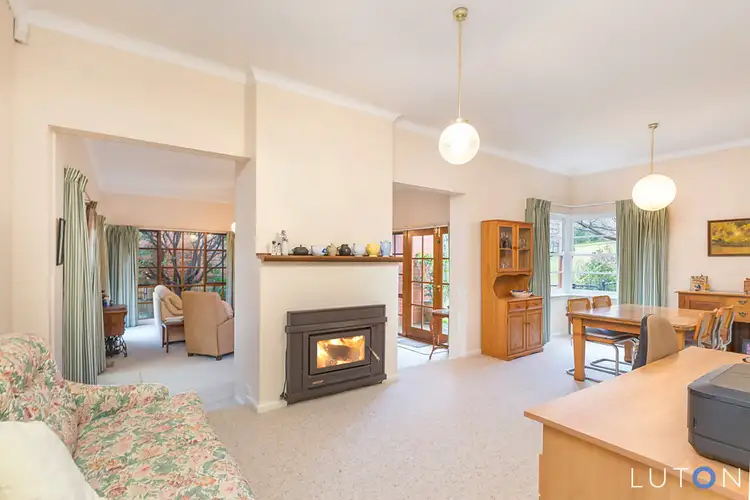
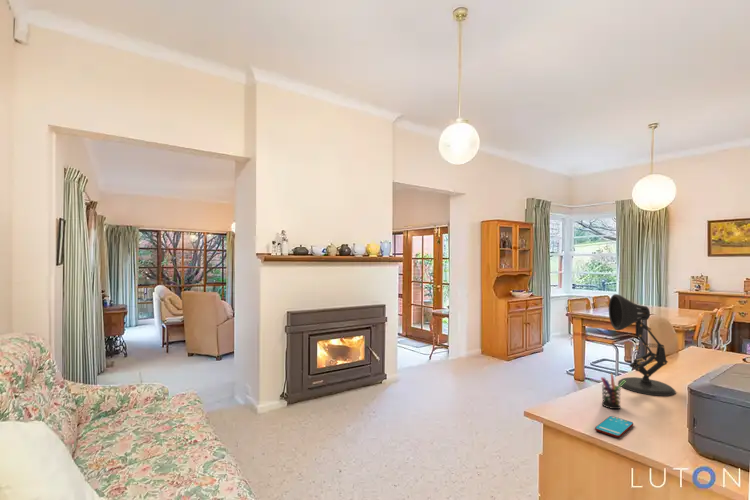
+ smartphone (614, 426)
+ desk lamp (643, 340)
+ pen holder (613, 390)
